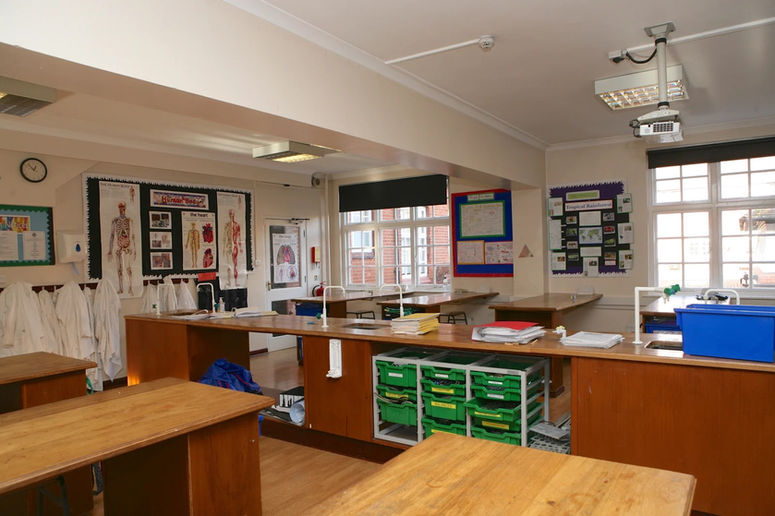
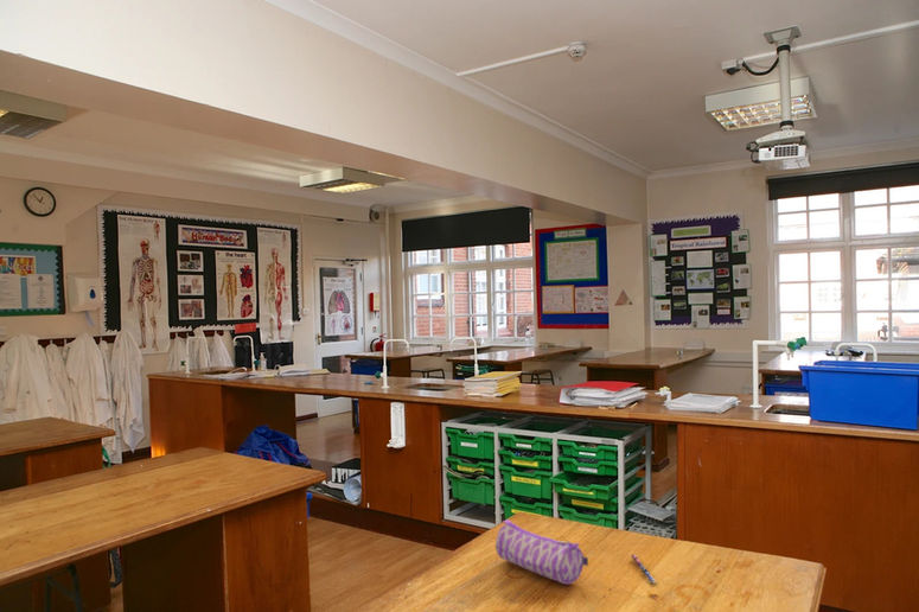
+ pen (643, 567)
+ pencil case (538, 552)
